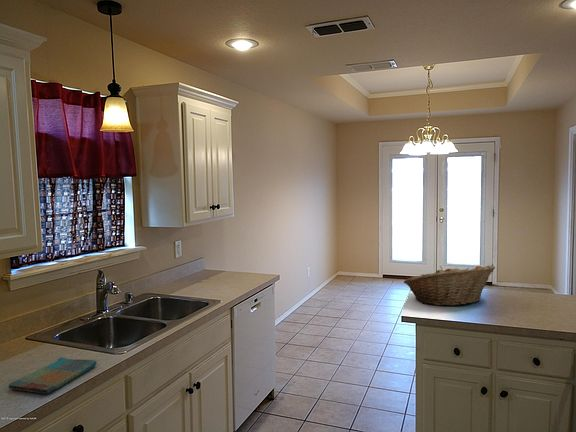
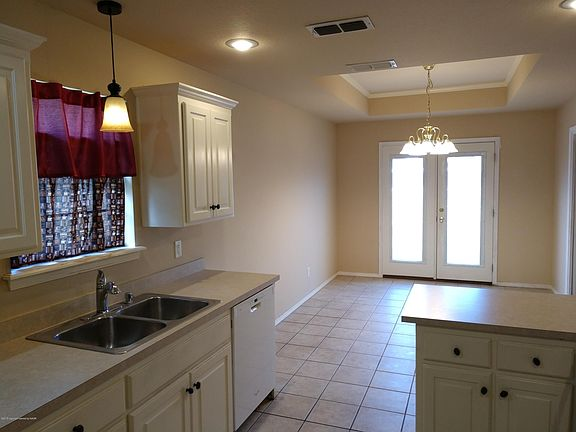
- dish towel (55, 373)
- fruit basket (449, 281)
